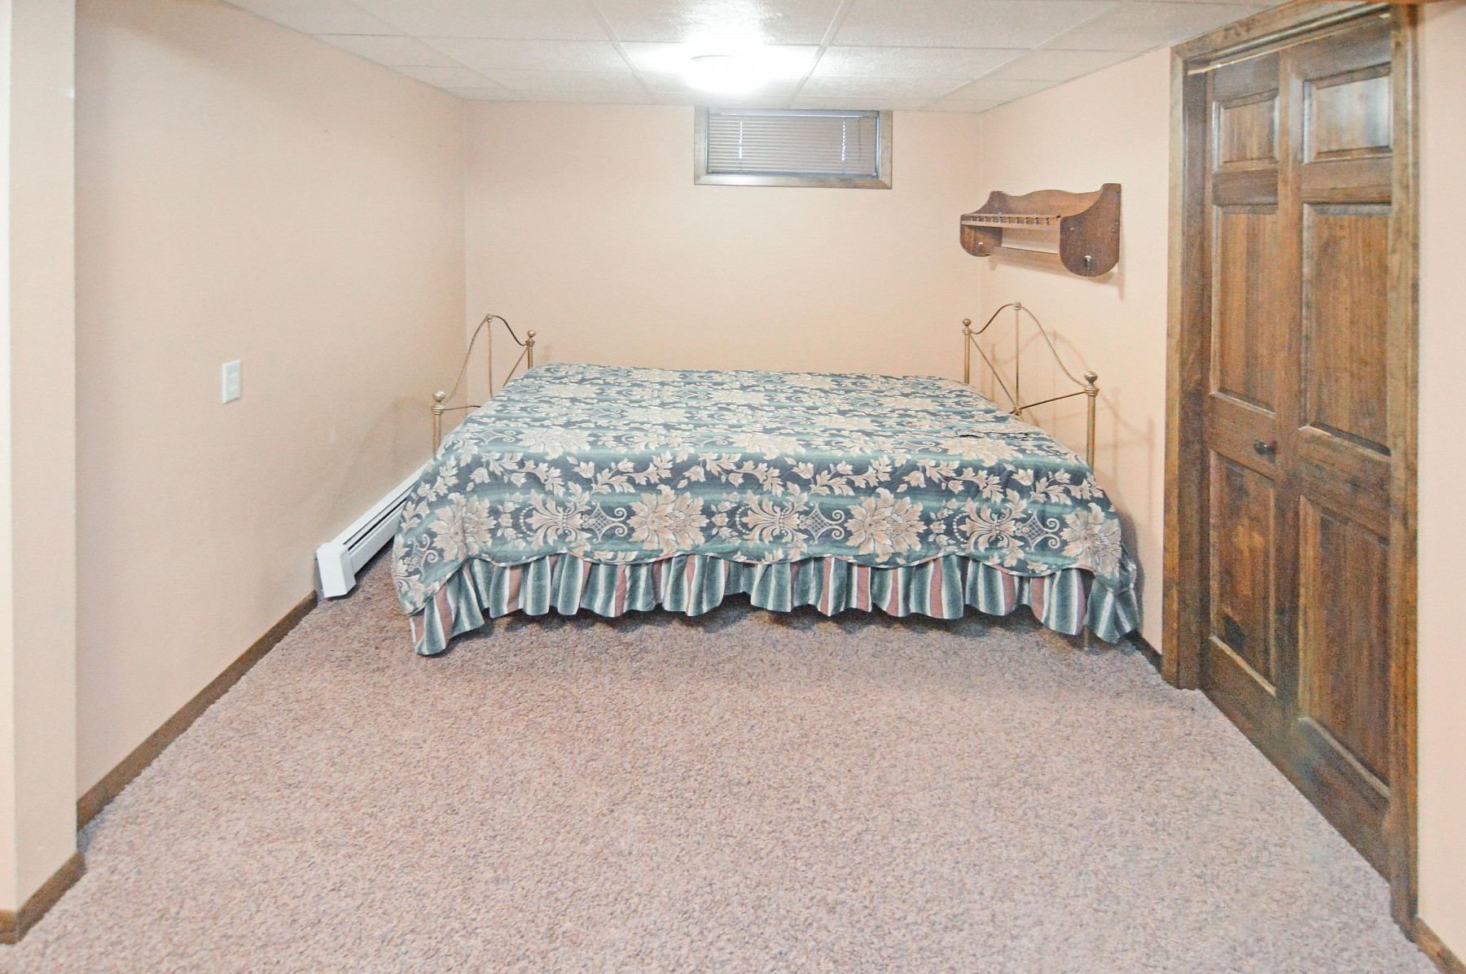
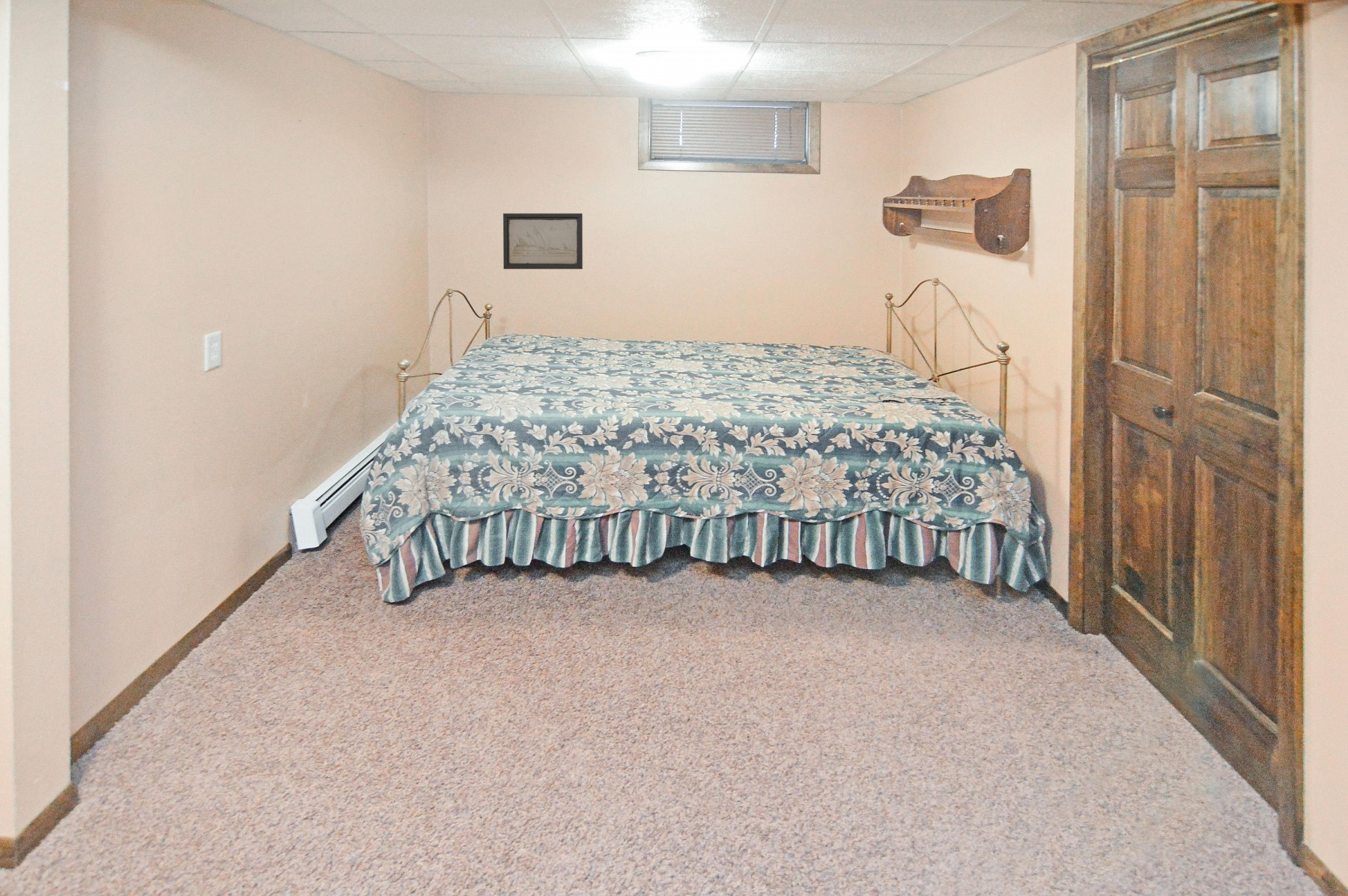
+ wall art (543, 241)
